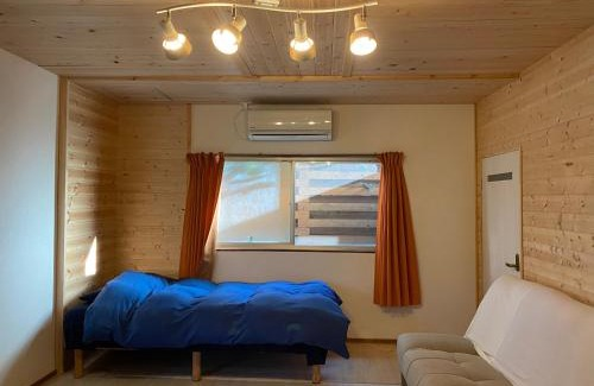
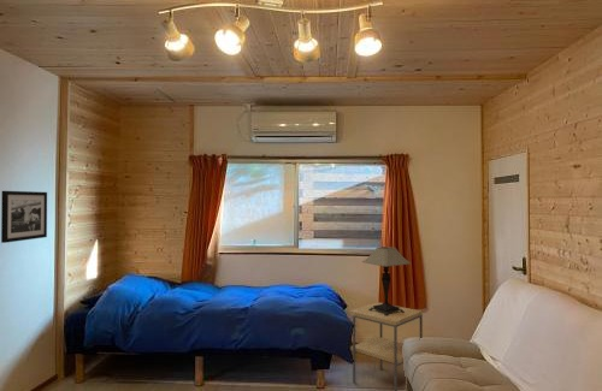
+ table lamp (385, 278)
+ picture frame (25, 215)
+ side table (385, 345)
